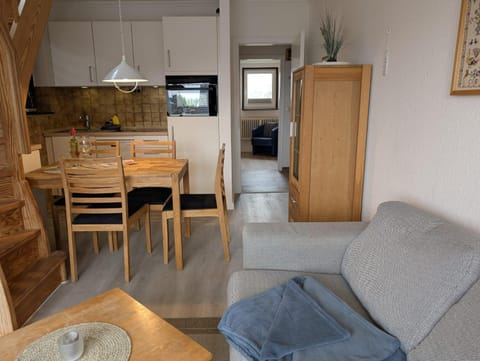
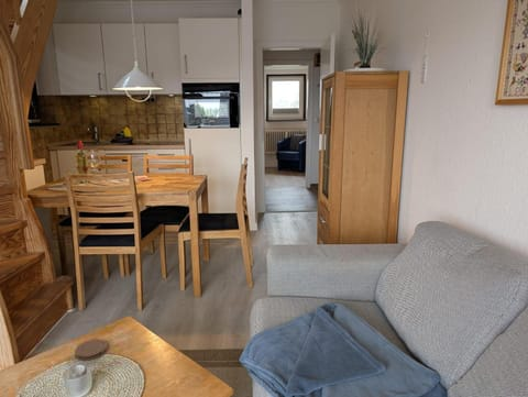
+ coaster (91, 349)
